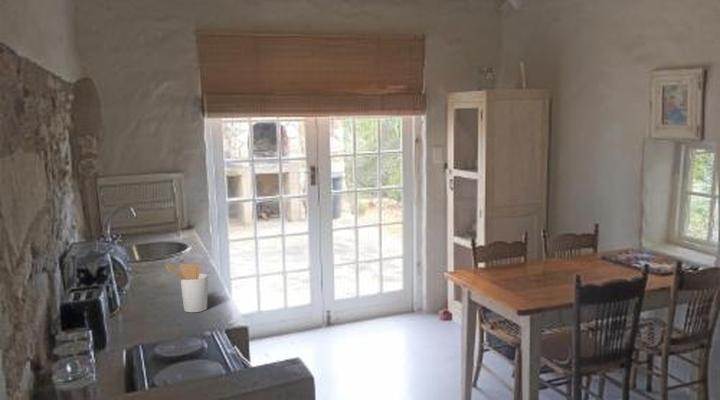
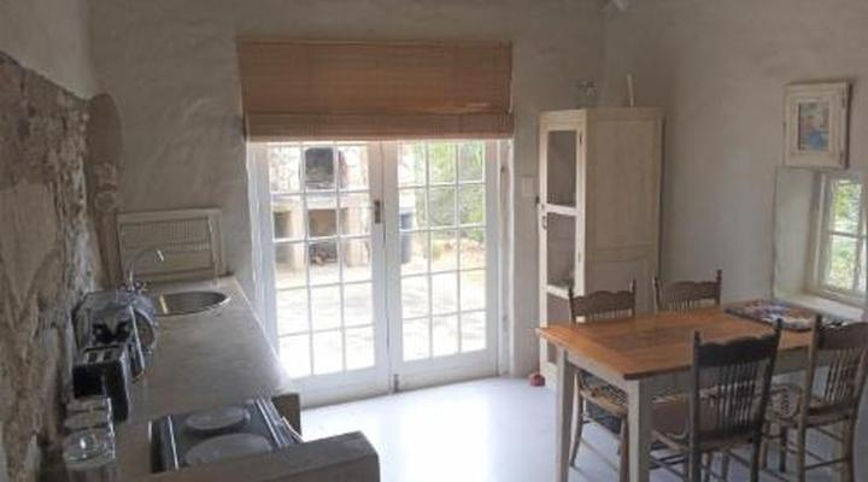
- utensil holder (187, 285)
